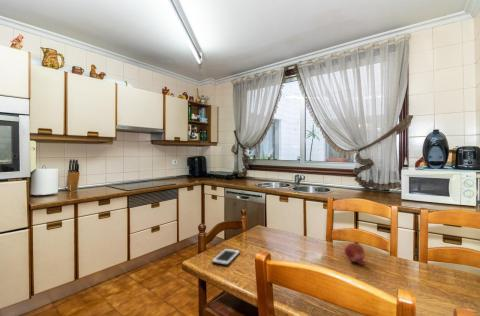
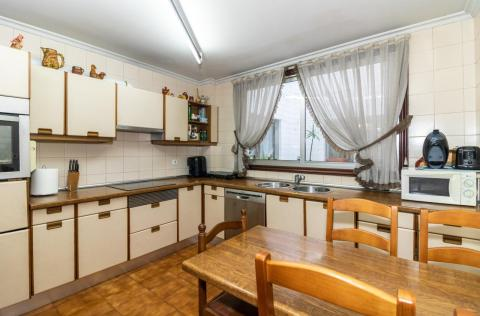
- fruit (355, 252)
- cell phone (226, 256)
